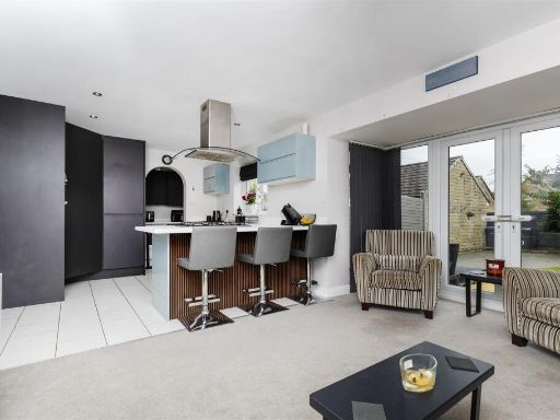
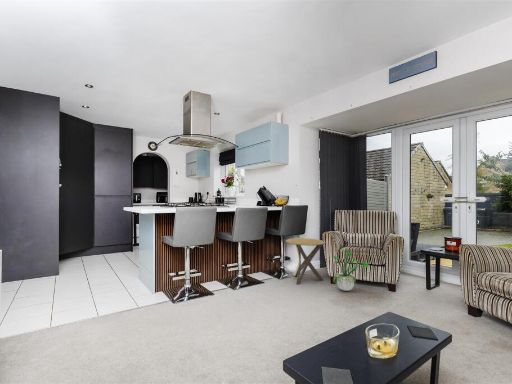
+ side table (305, 260)
+ potted plant (351, 267)
